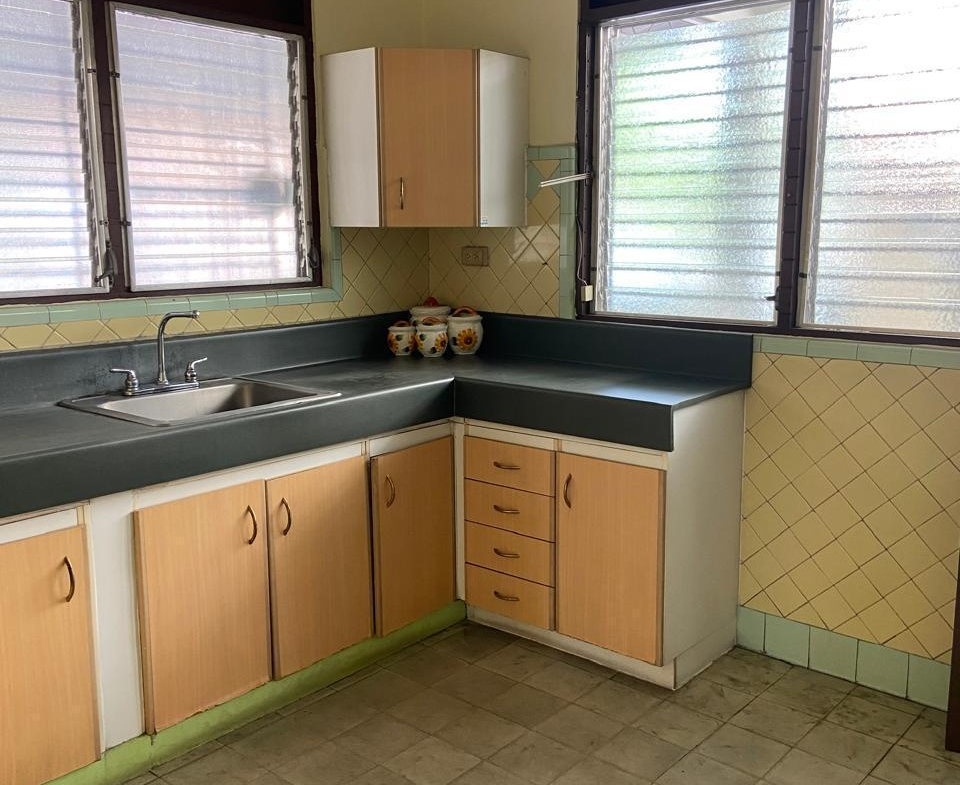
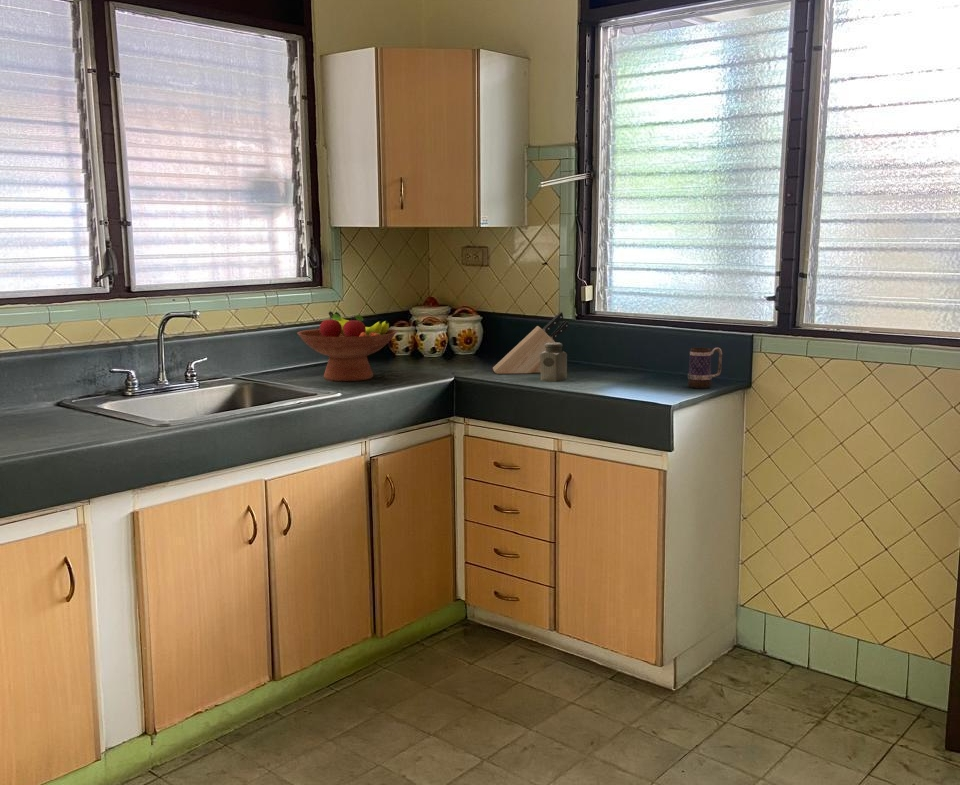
+ knife block (530, 341)
+ salt shaker (553, 361)
+ fruit bowl (347, 346)
+ mug (705, 367)
